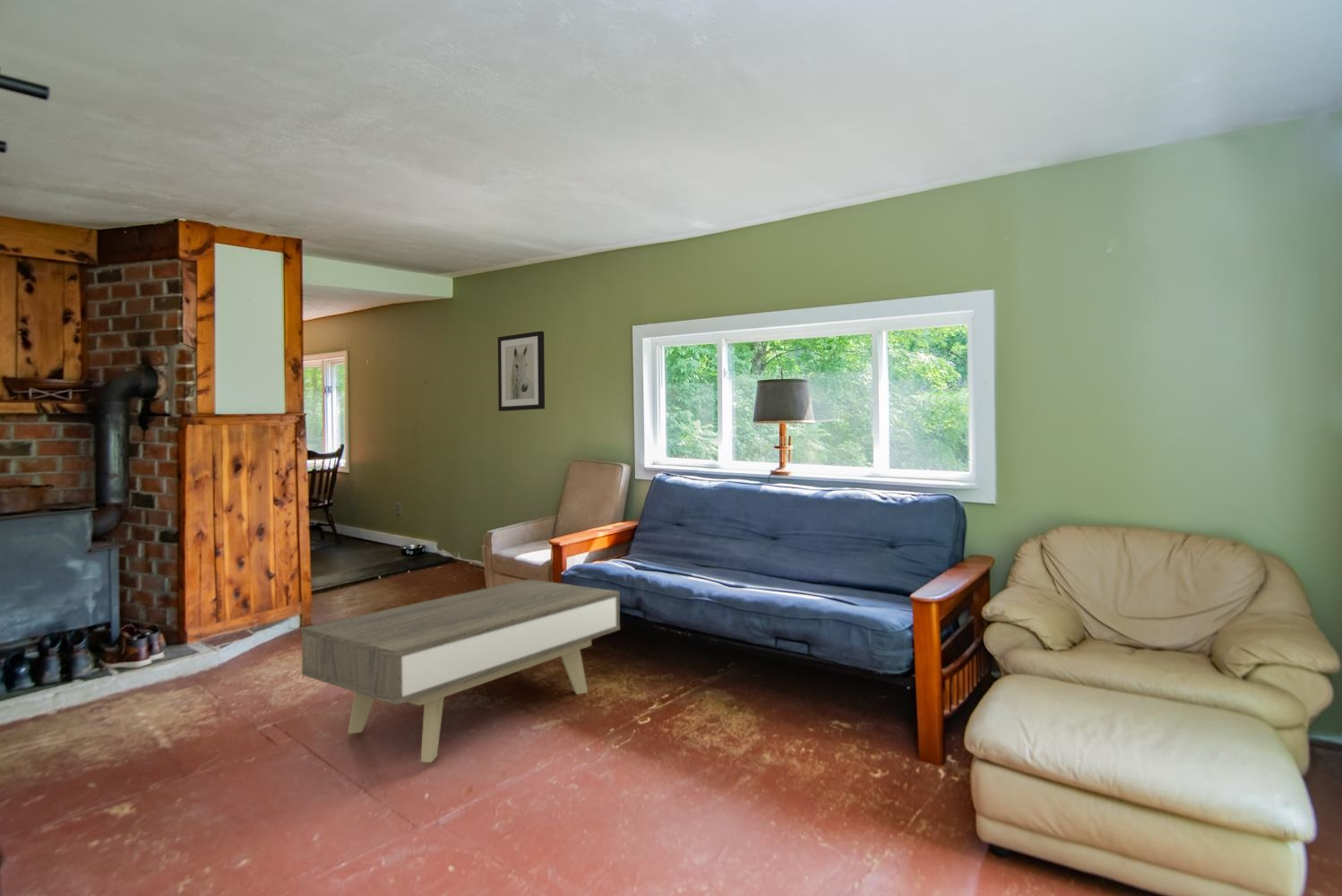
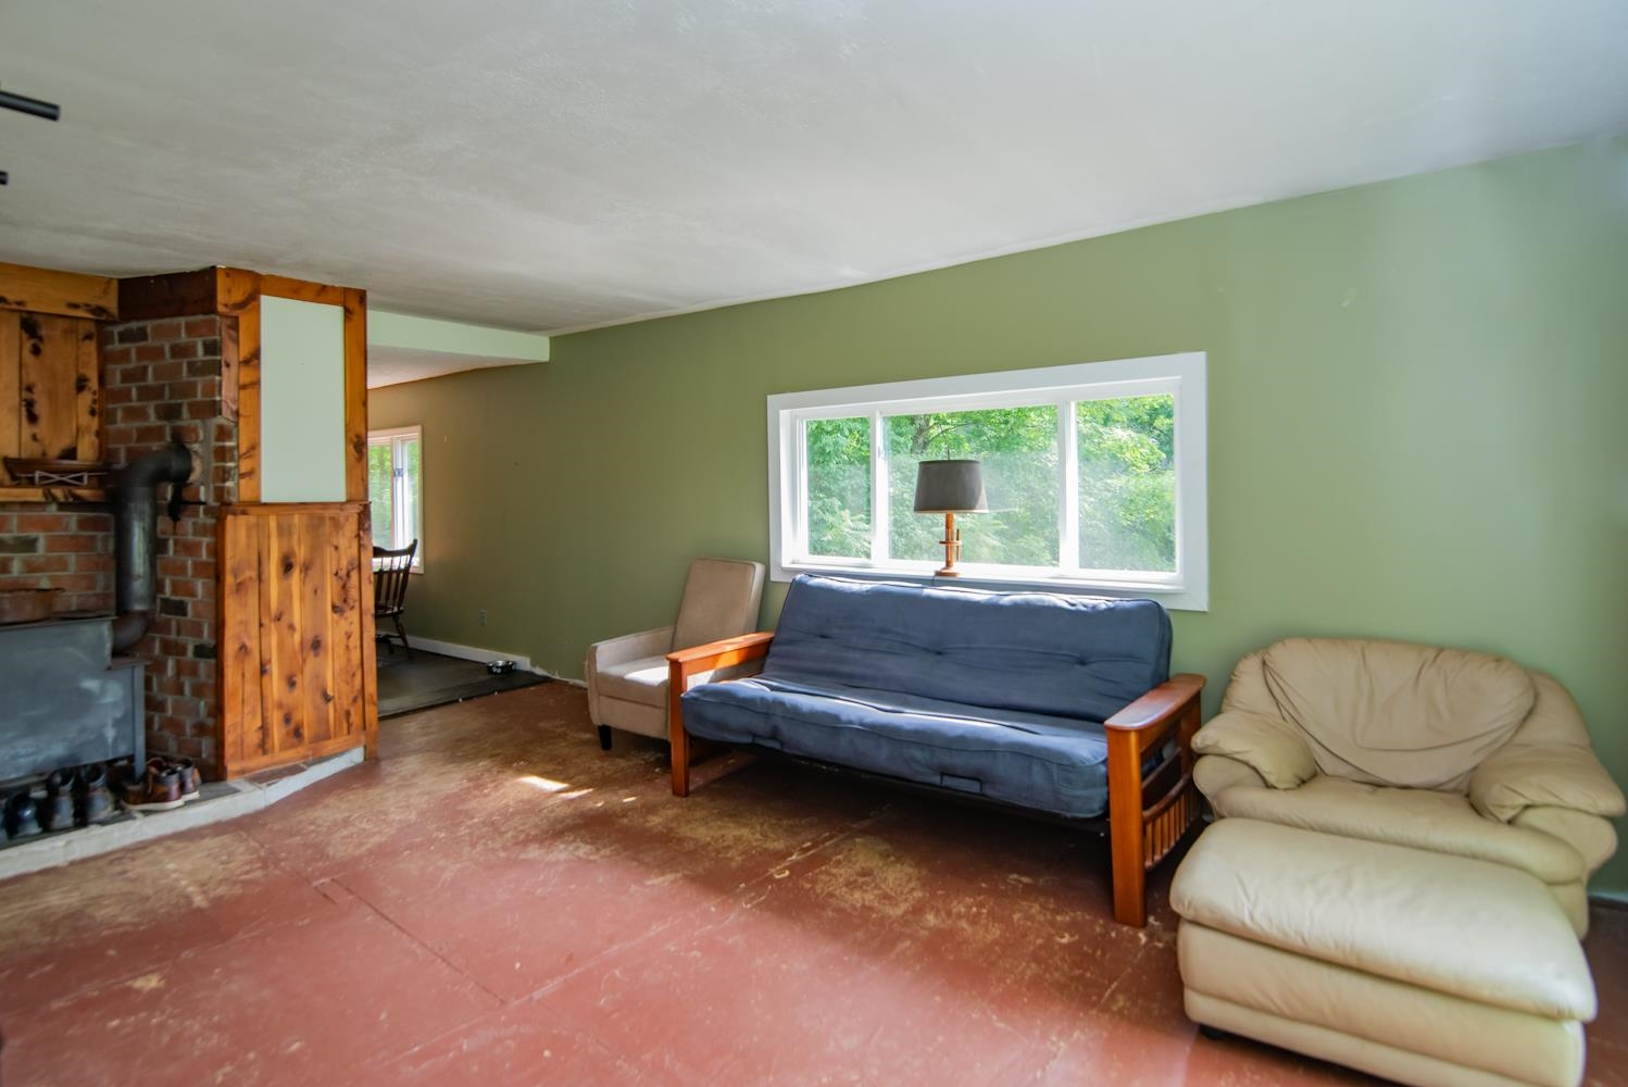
- wall art (520, 372)
- coffee table (474, 659)
